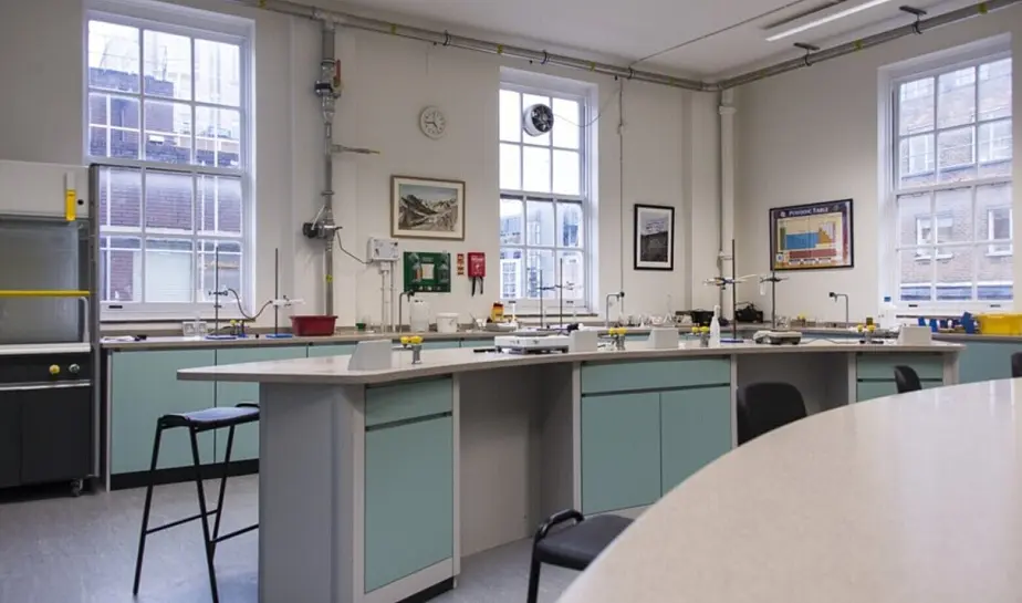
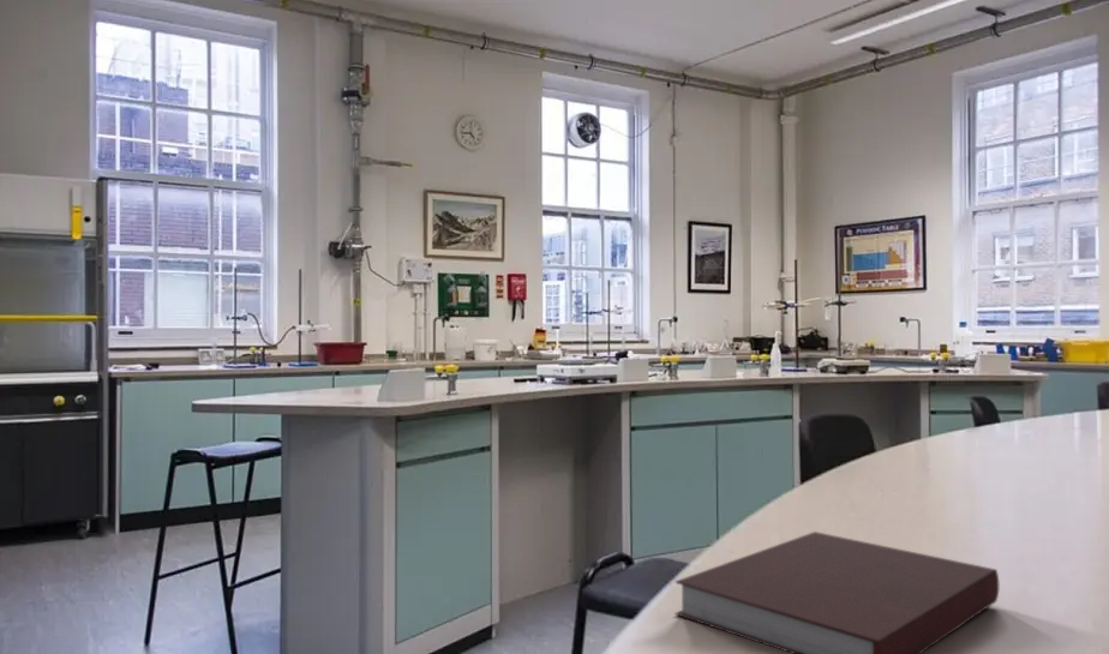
+ notebook (840, 592)
